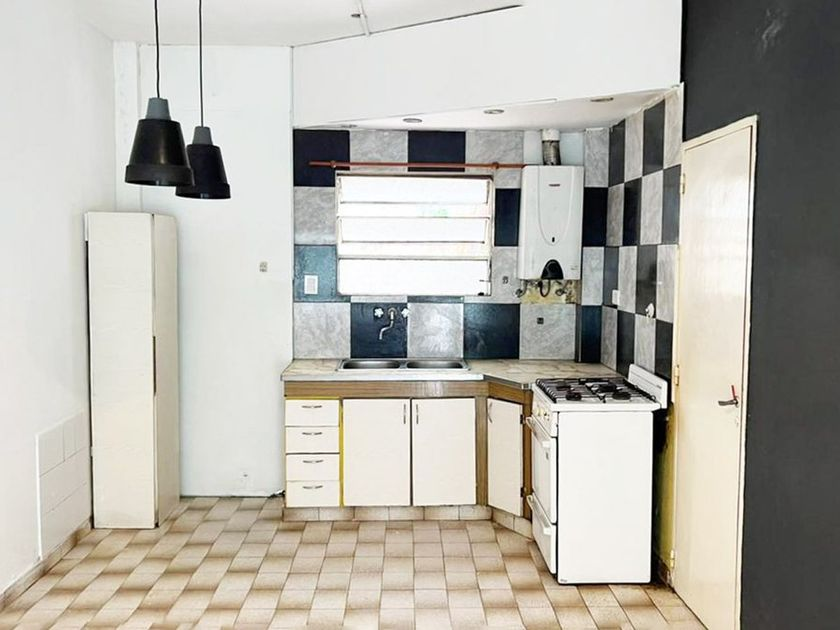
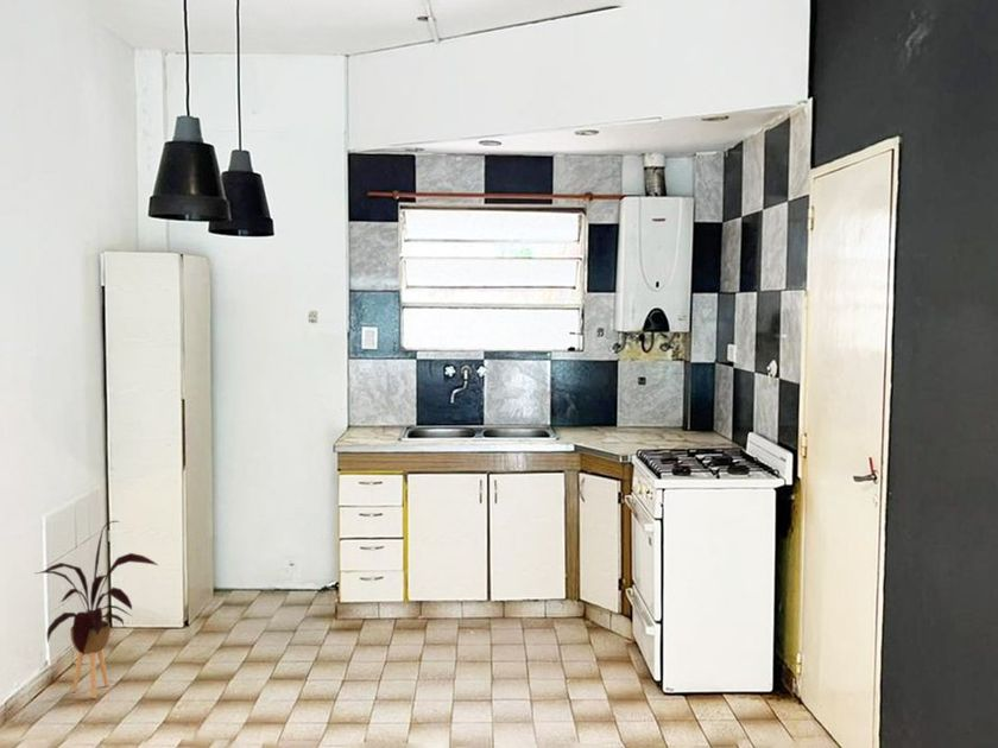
+ house plant (91, 610)
